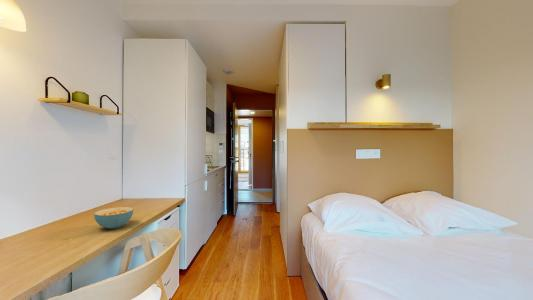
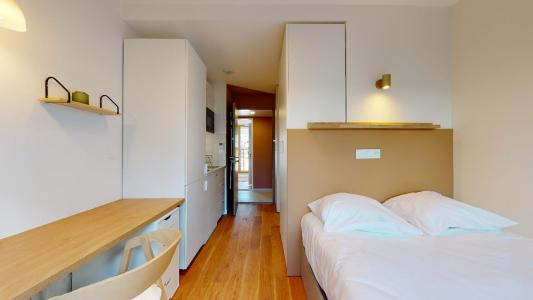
- cereal bowl (114, 219)
